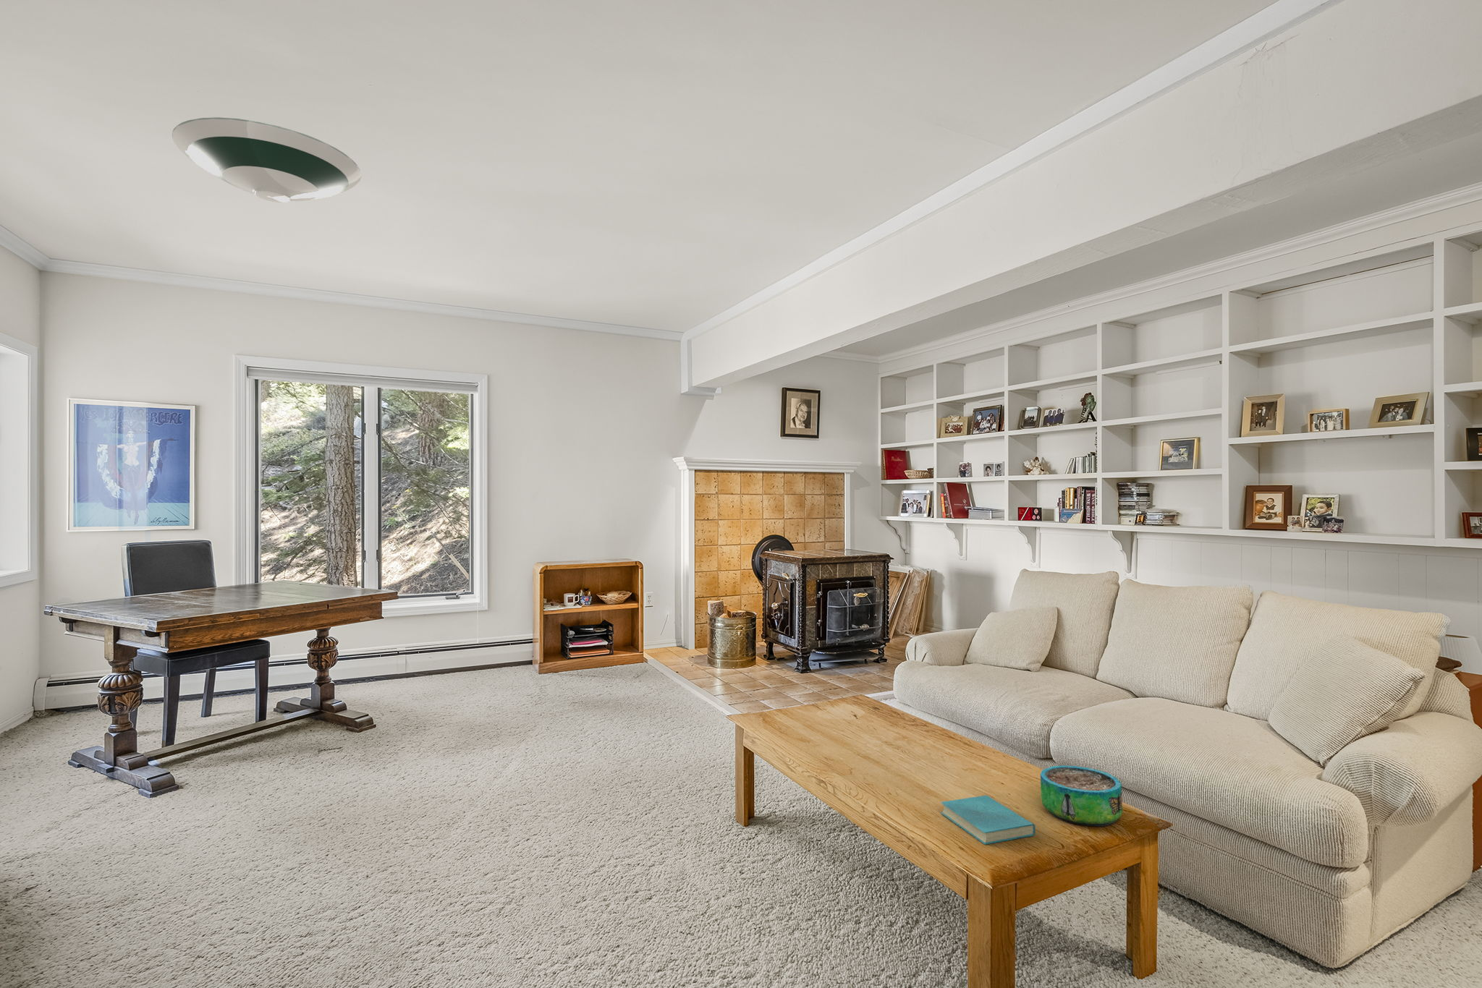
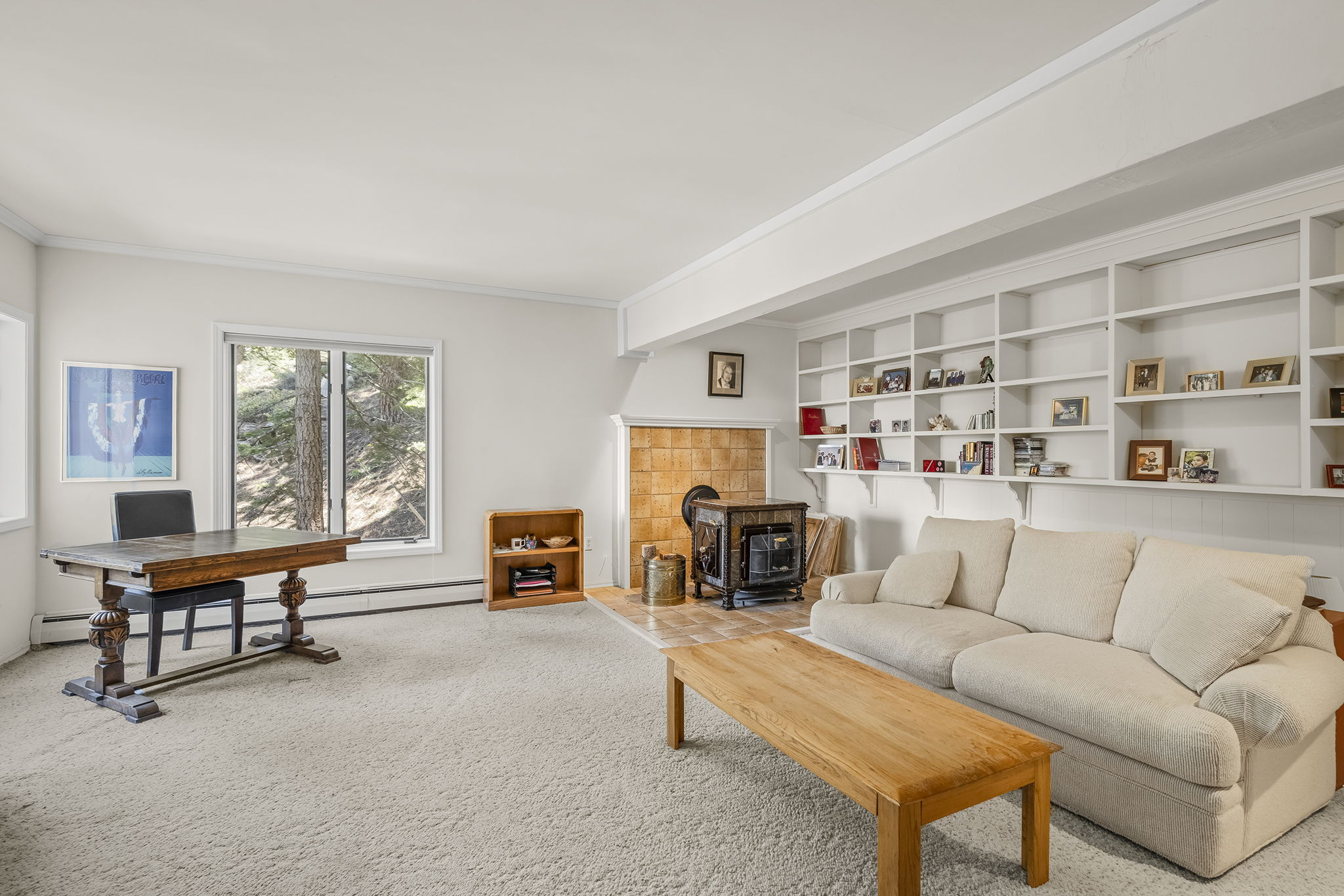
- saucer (272, 178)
- book (986, 818)
- decorative bowl (1081, 794)
